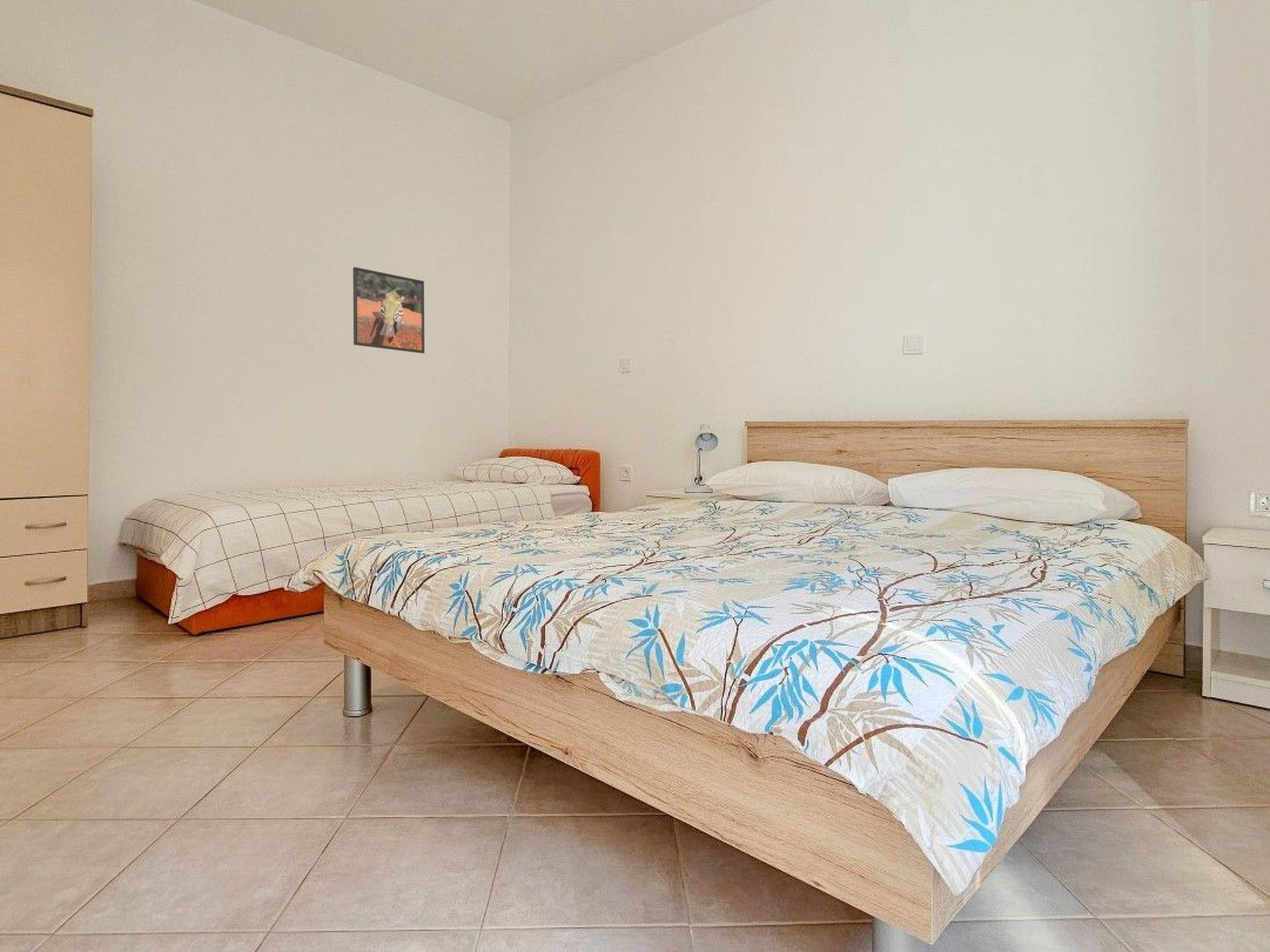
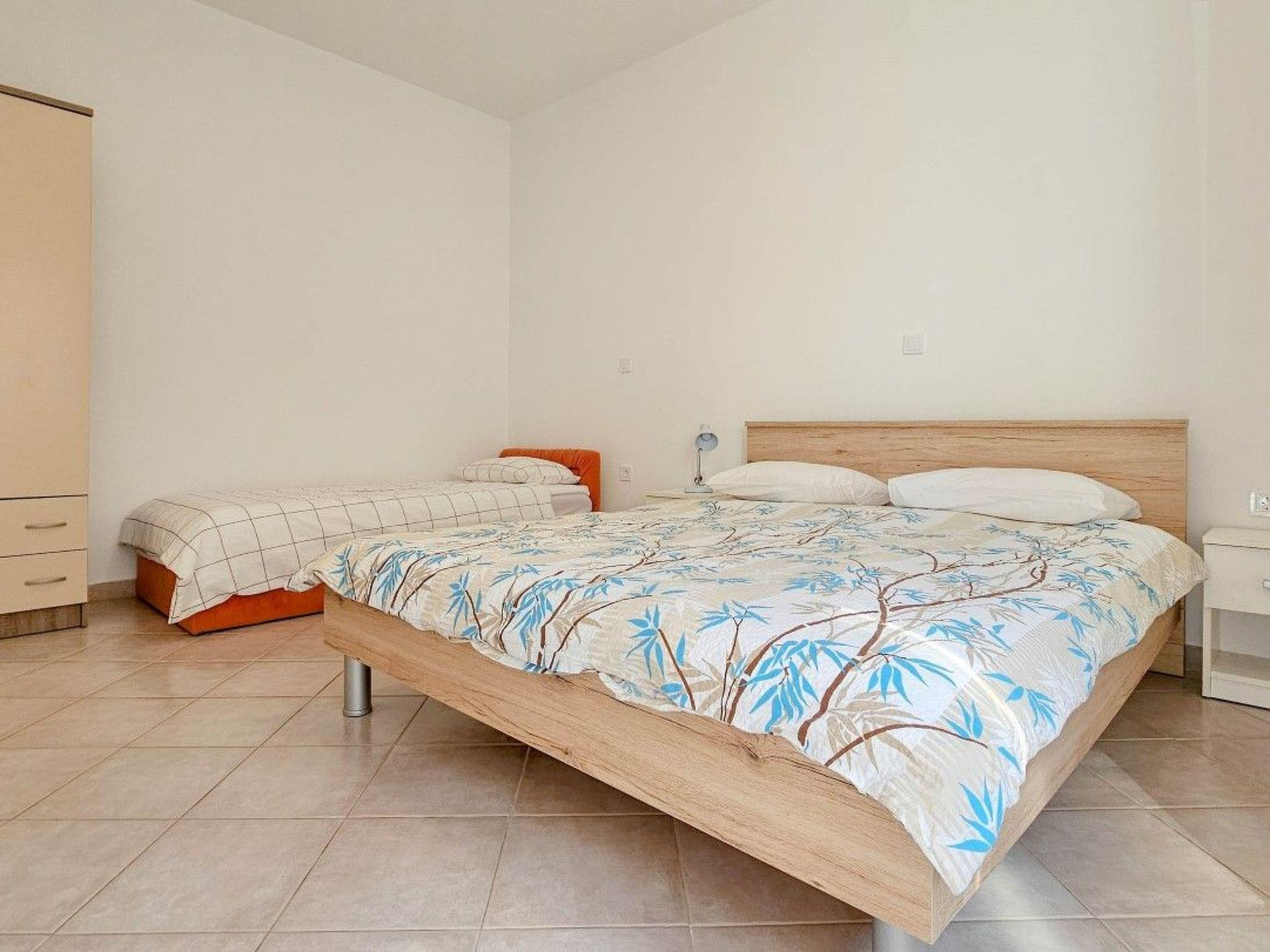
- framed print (389, 312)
